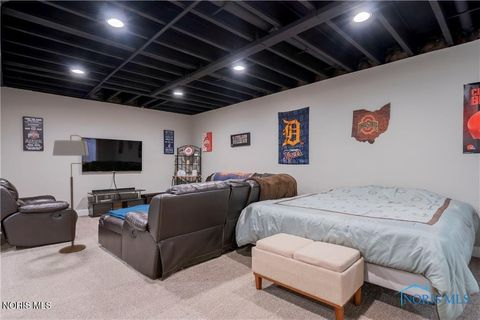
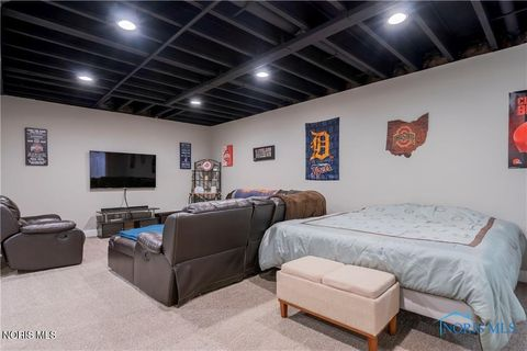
- floor lamp (72, 192)
